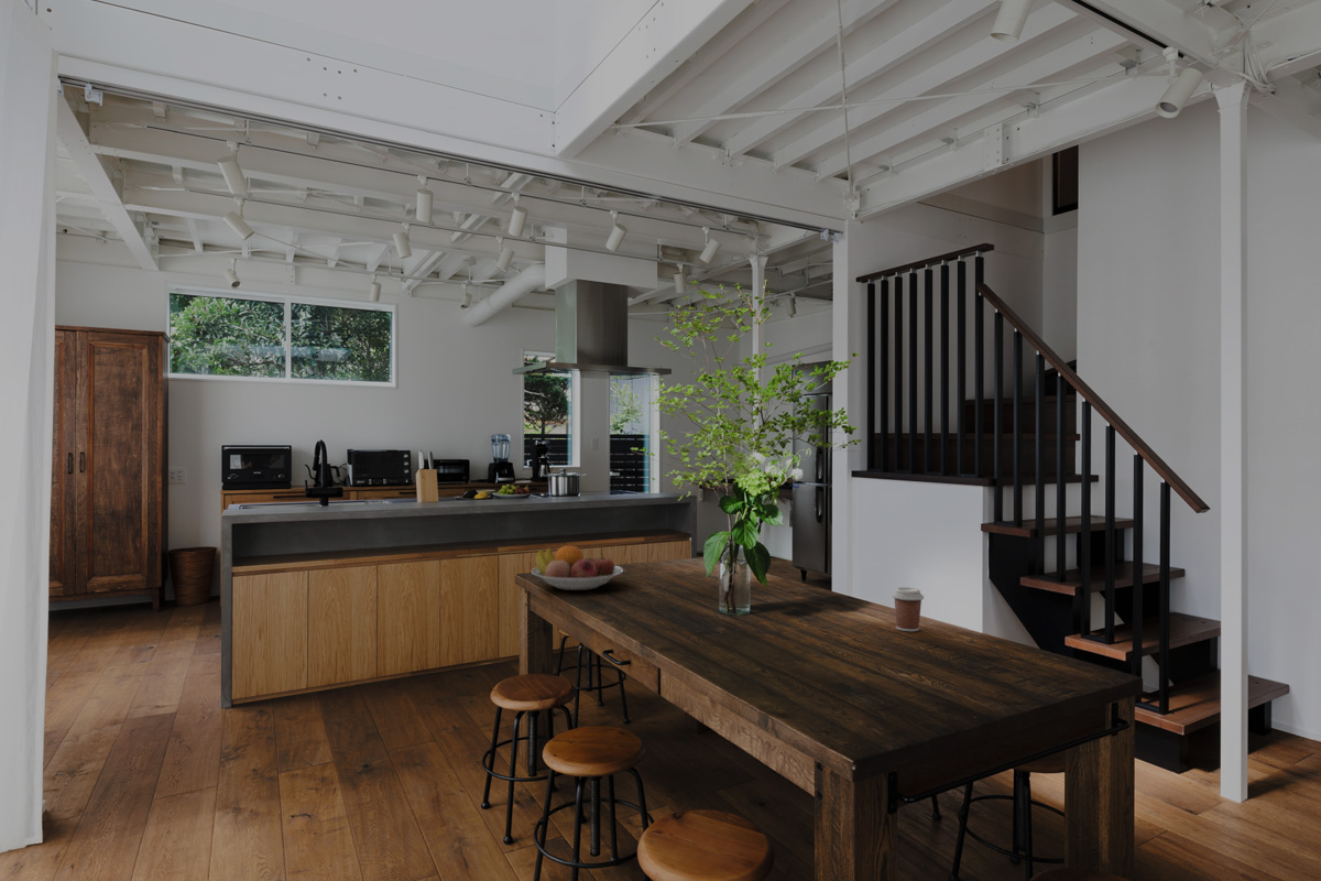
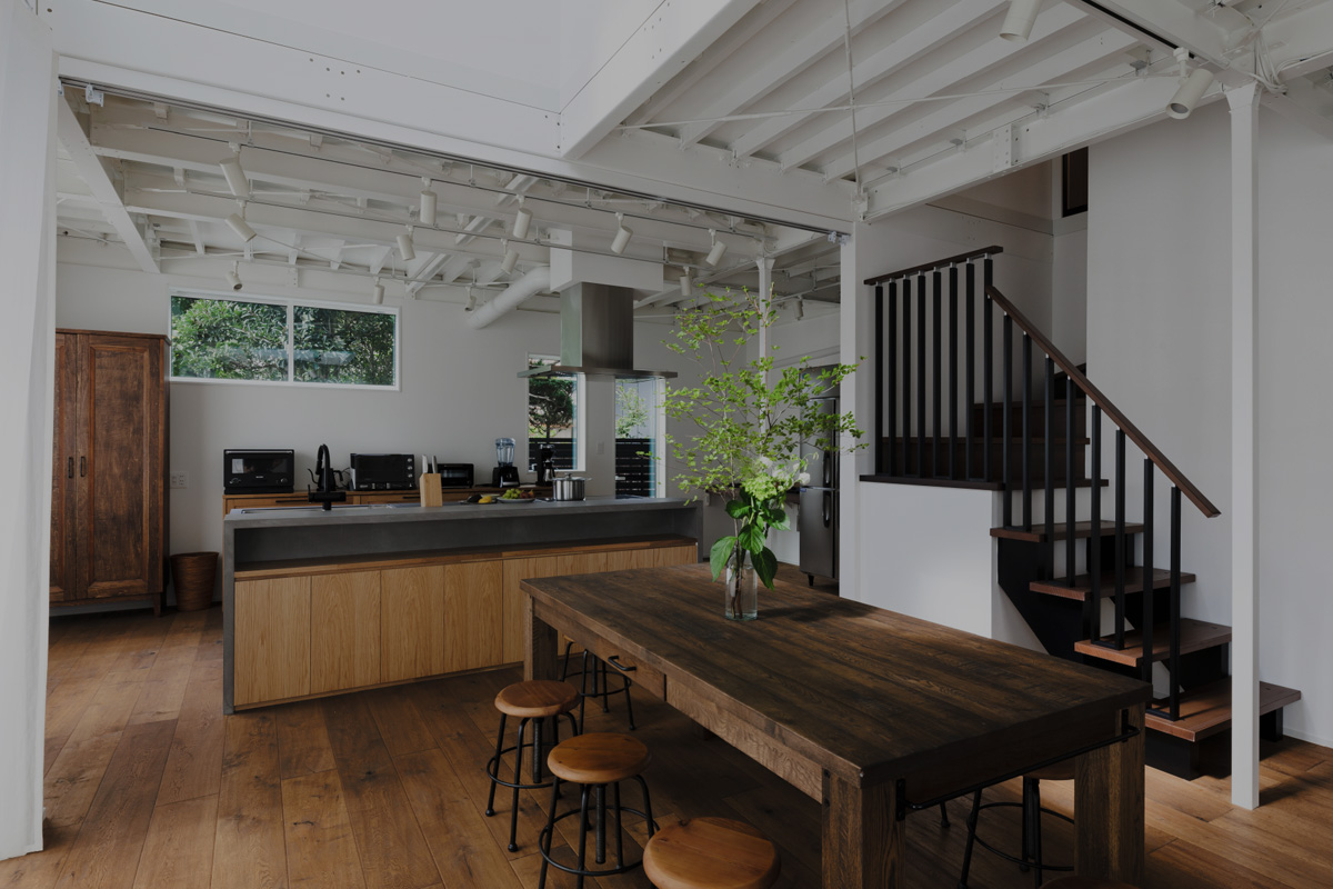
- coffee cup (907, 609)
- fruit bowl (577, 566)
